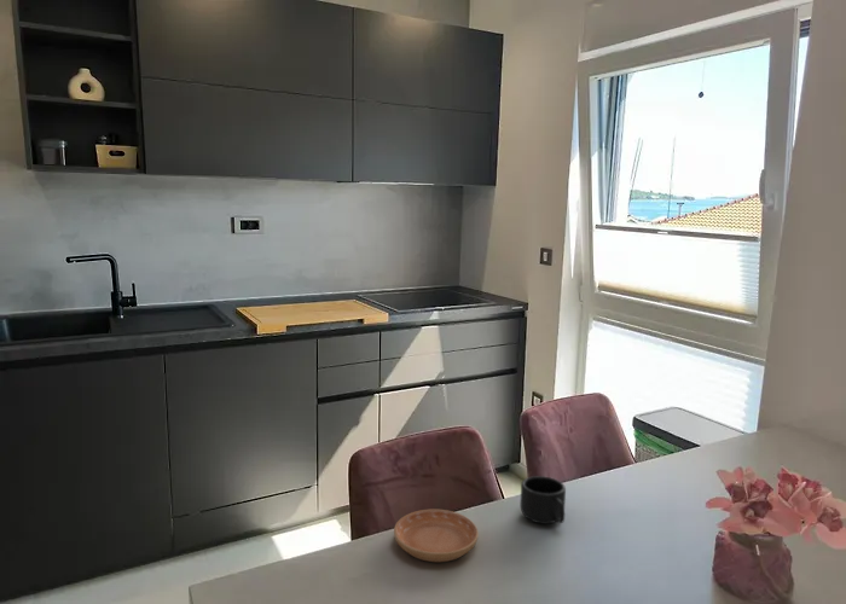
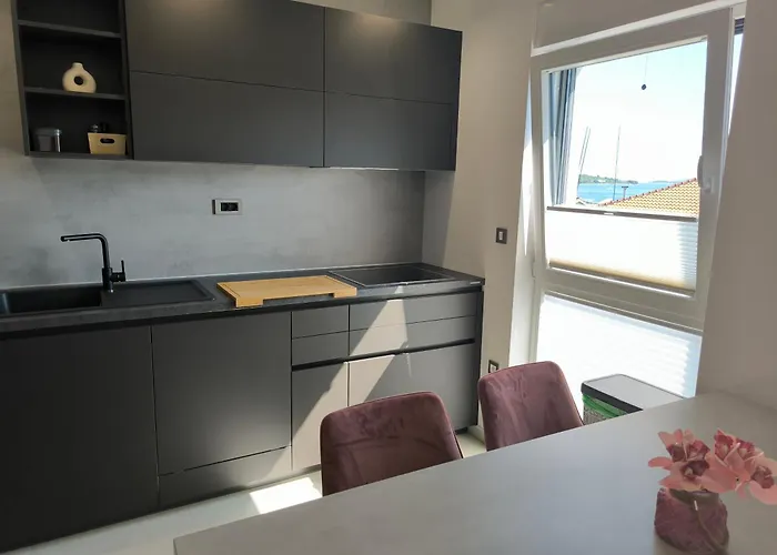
- saucer (435, 536)
- mug (546, 504)
